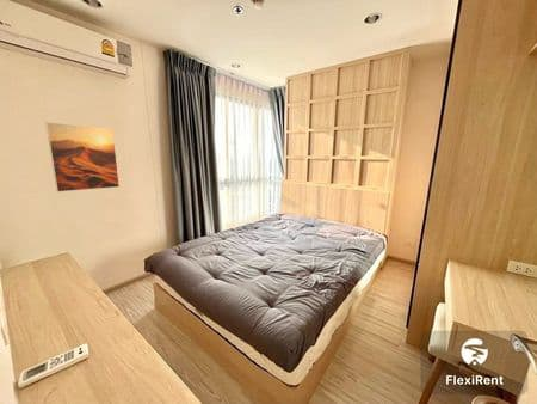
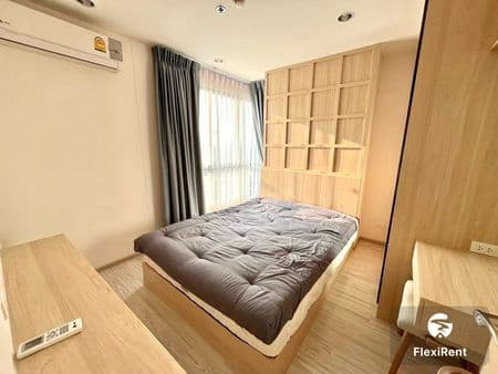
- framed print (86, 158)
